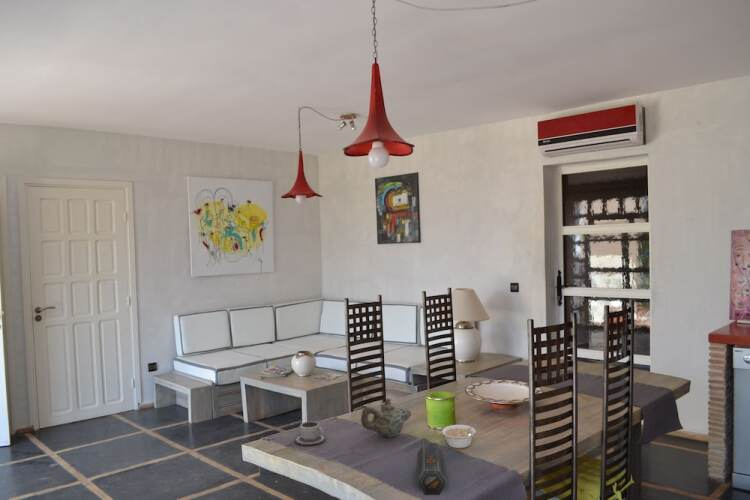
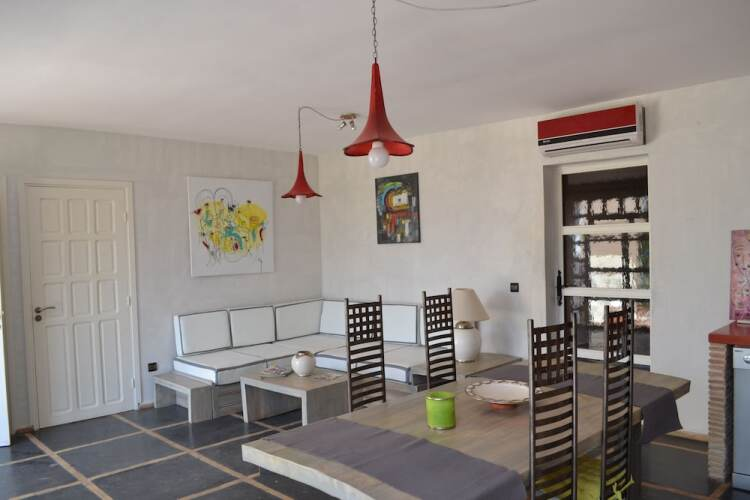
- speaker (431, 467)
- cup (310, 432)
- legume (459, 435)
- teapot (386, 417)
